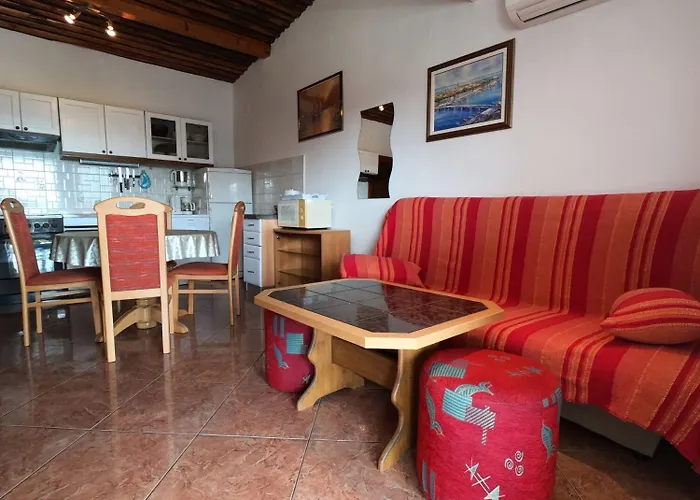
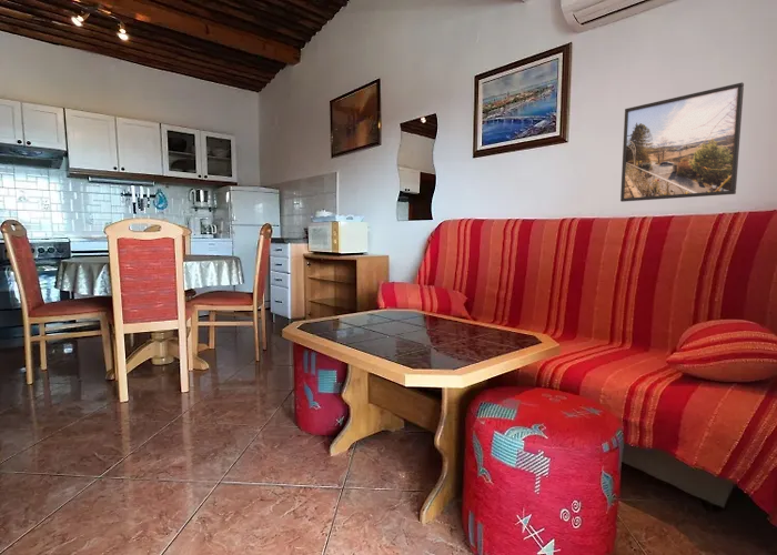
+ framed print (676, 148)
